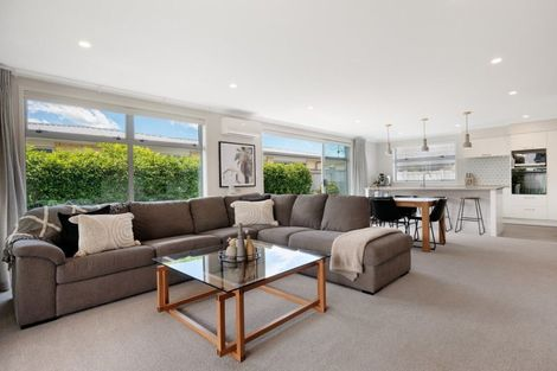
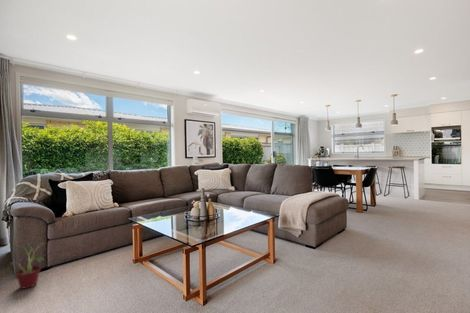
+ potted plant (29, 262)
